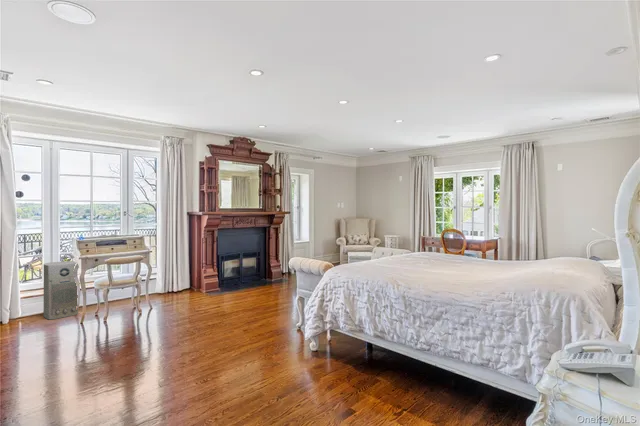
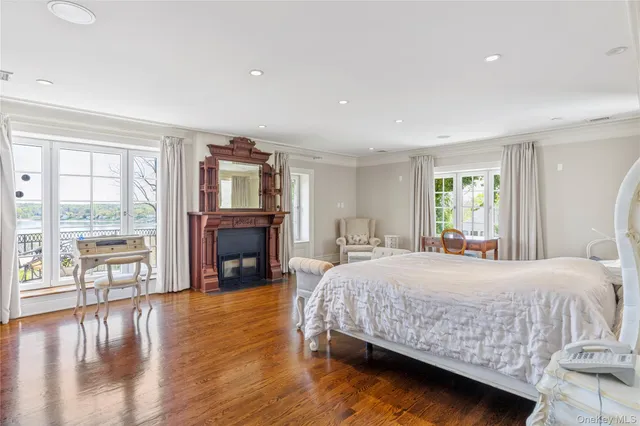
- air purifier (59, 288)
